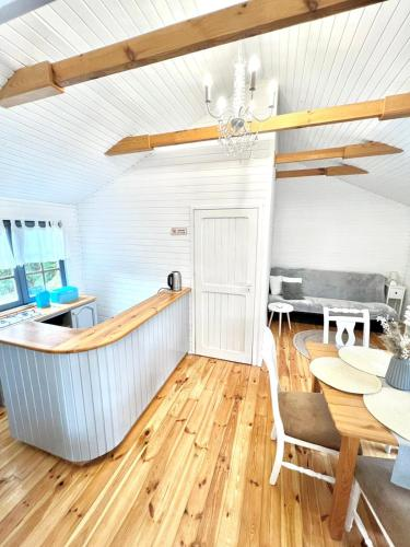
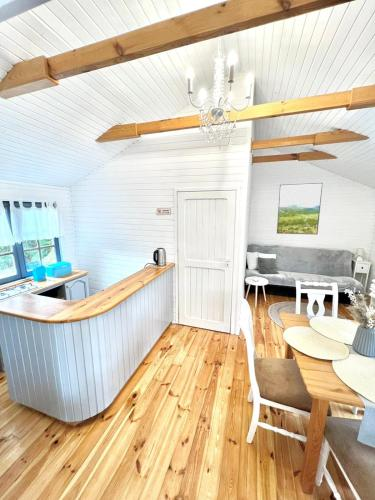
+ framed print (298, 209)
